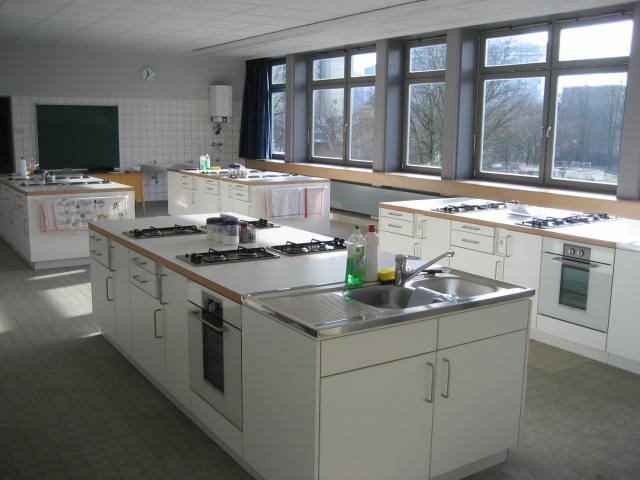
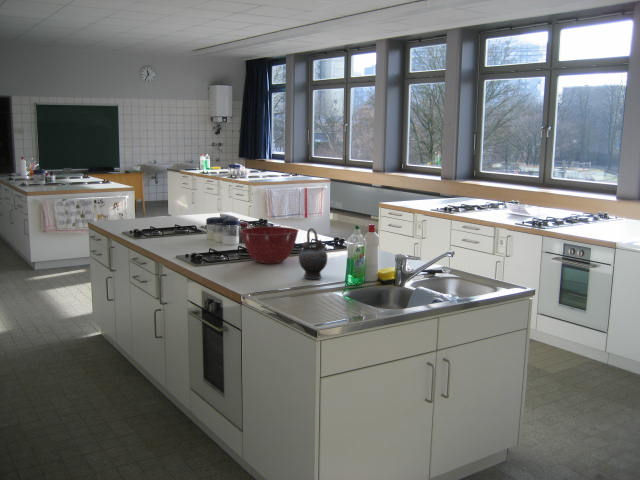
+ teapot (311, 252)
+ mixing bowl (269, 245)
